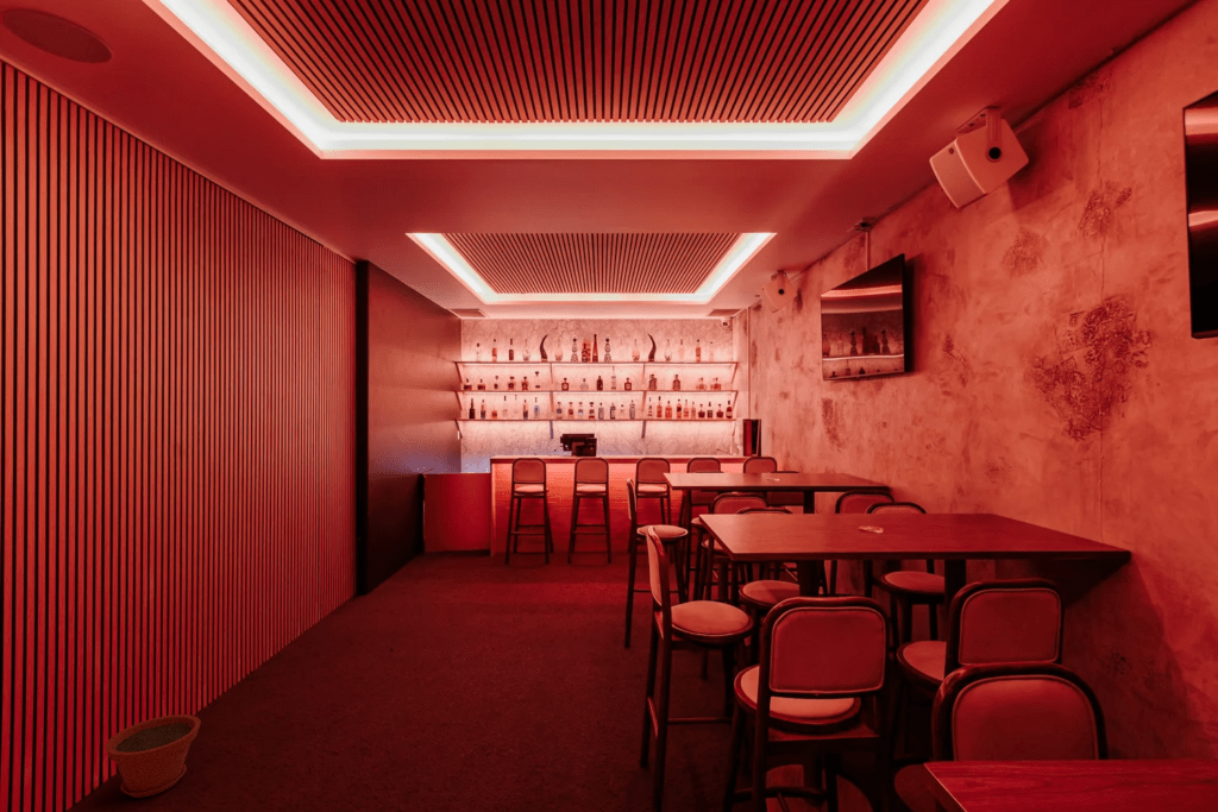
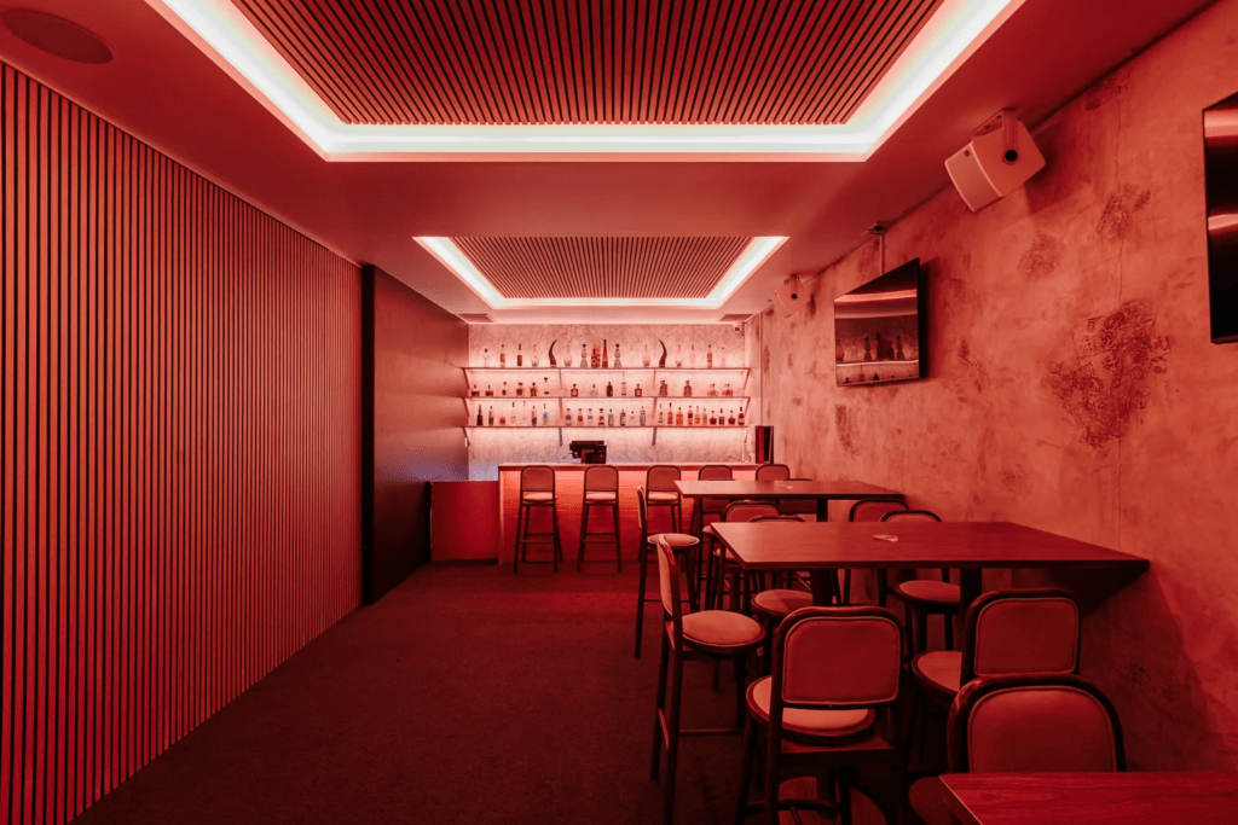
- plant pot (153, 759)
